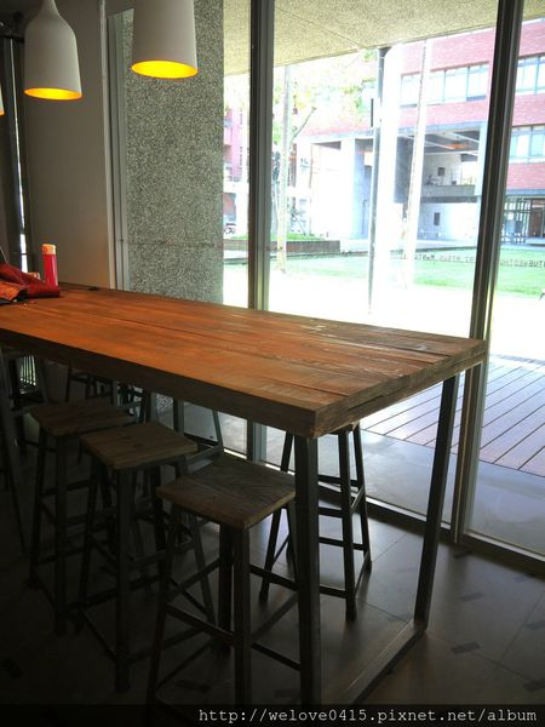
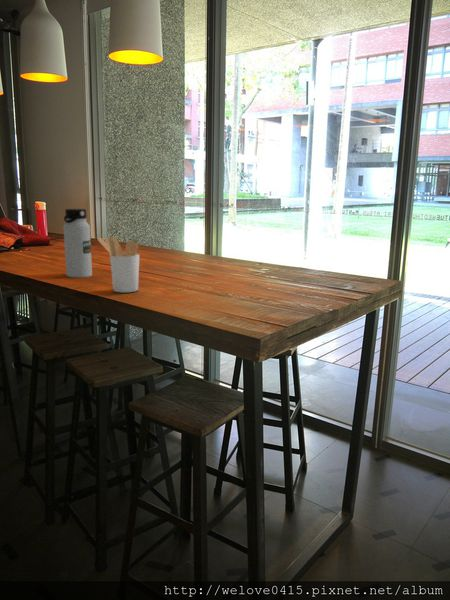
+ water bottle (77, 243)
+ utensil holder (119, 262)
